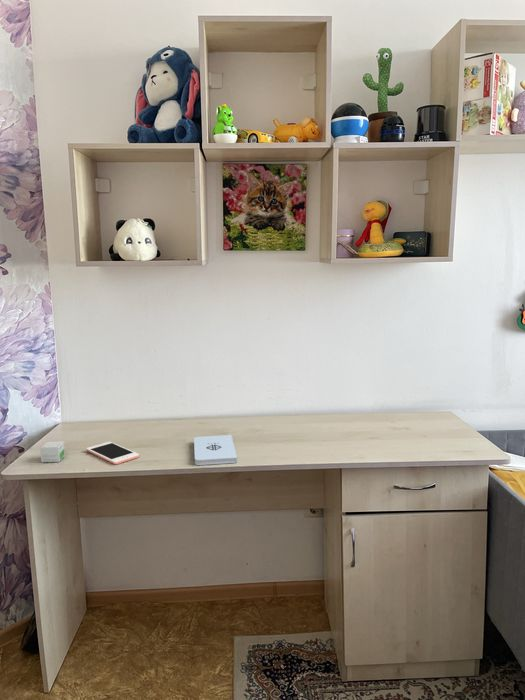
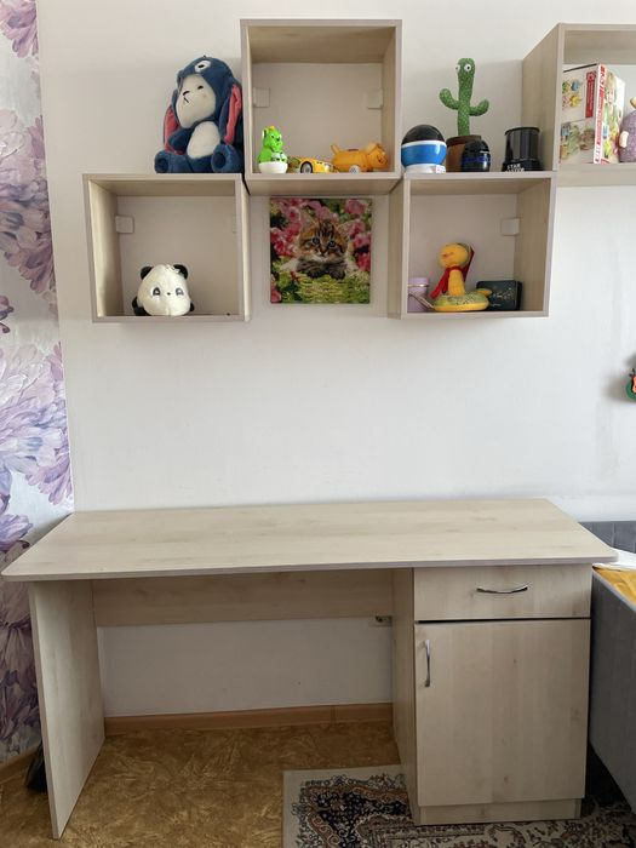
- small box (52, 451)
- cell phone (112, 452)
- notepad (214, 449)
